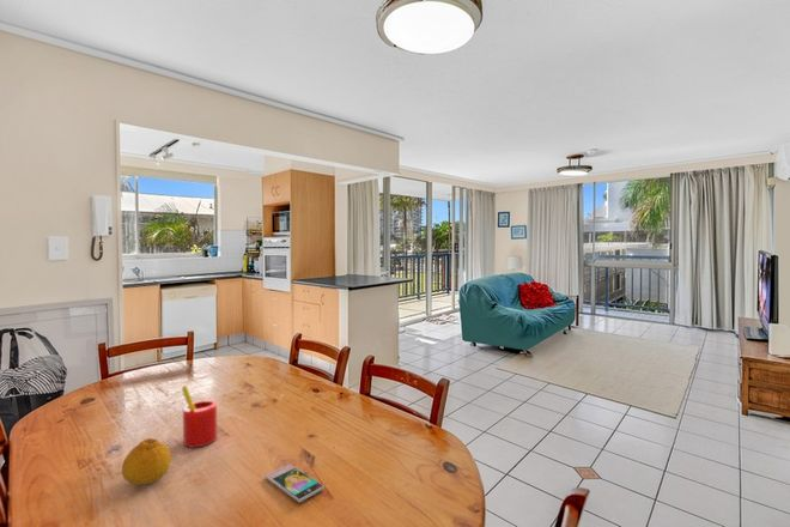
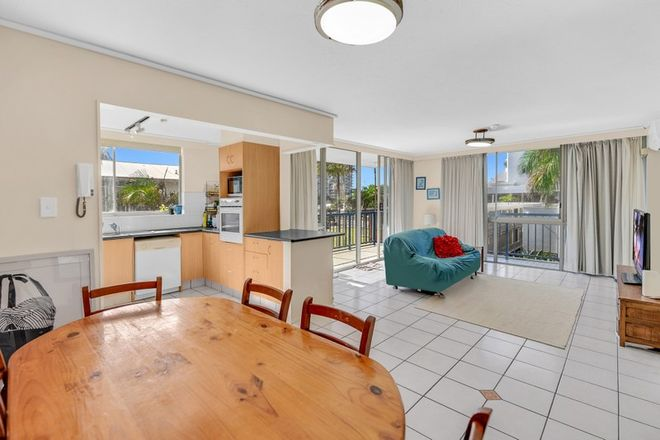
- straw (198, 411)
- fruit (147, 460)
- smartphone (293, 481)
